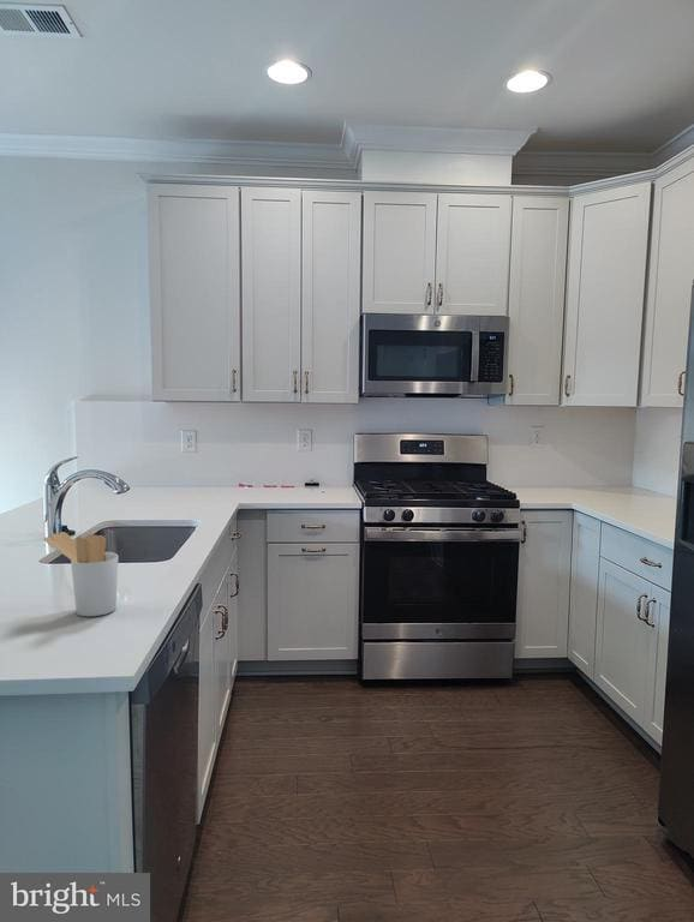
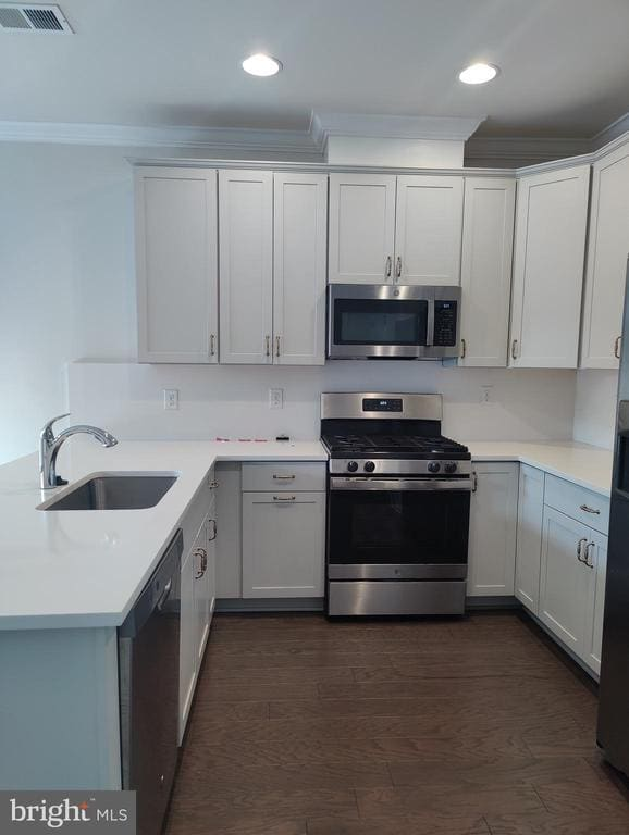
- utensil holder (83, 570)
